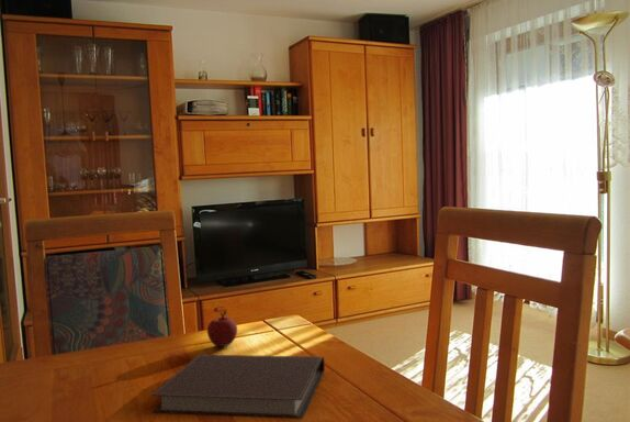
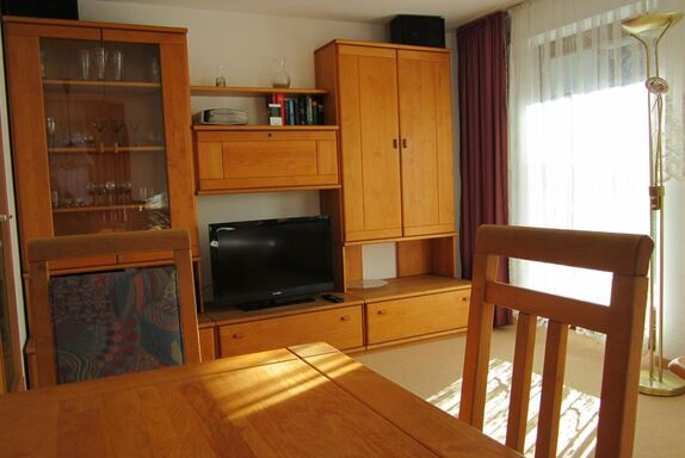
- apple (222, 326)
- notebook (245, 381)
